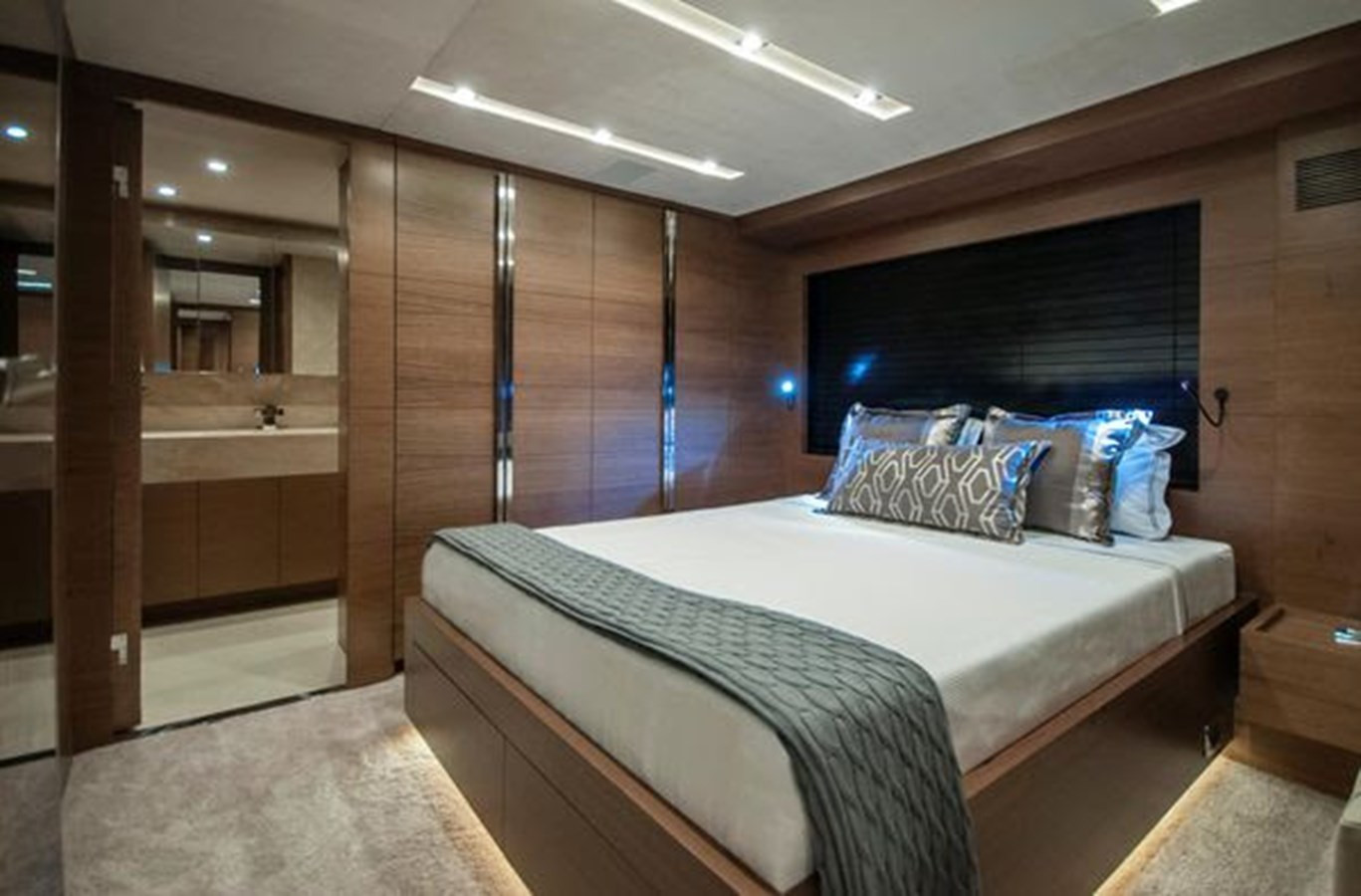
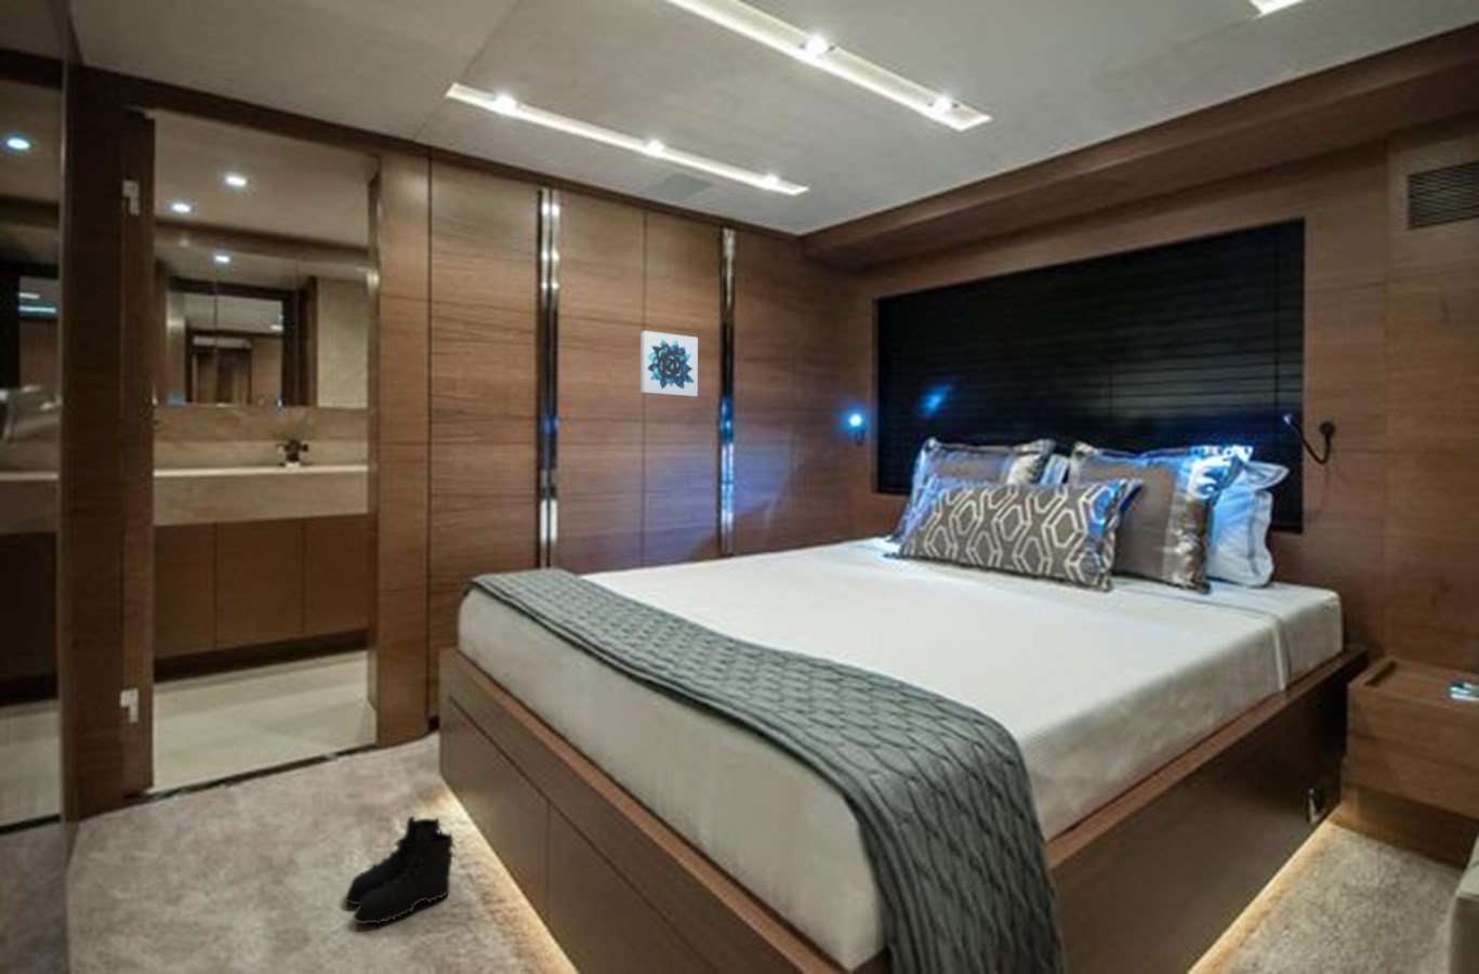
+ boots (400, 861)
+ wall art (669, 365)
